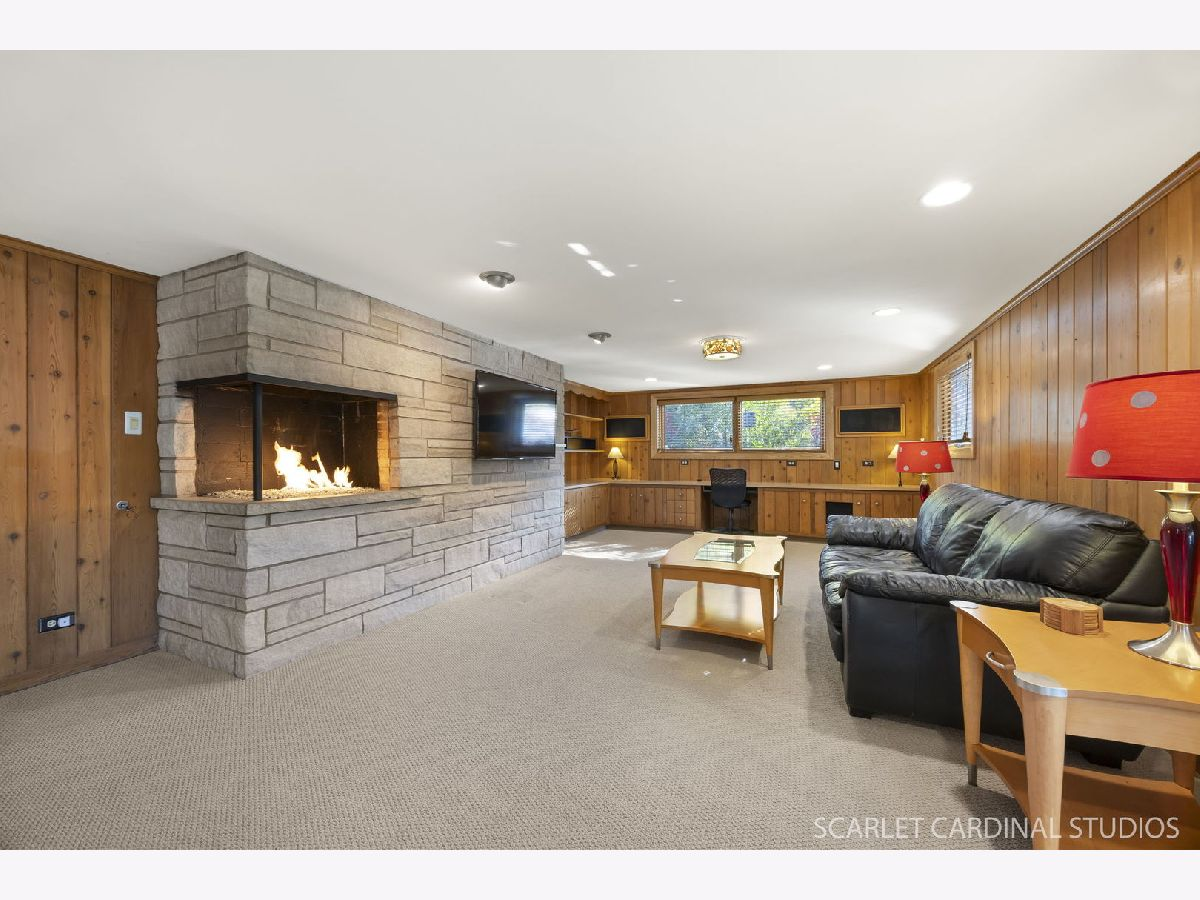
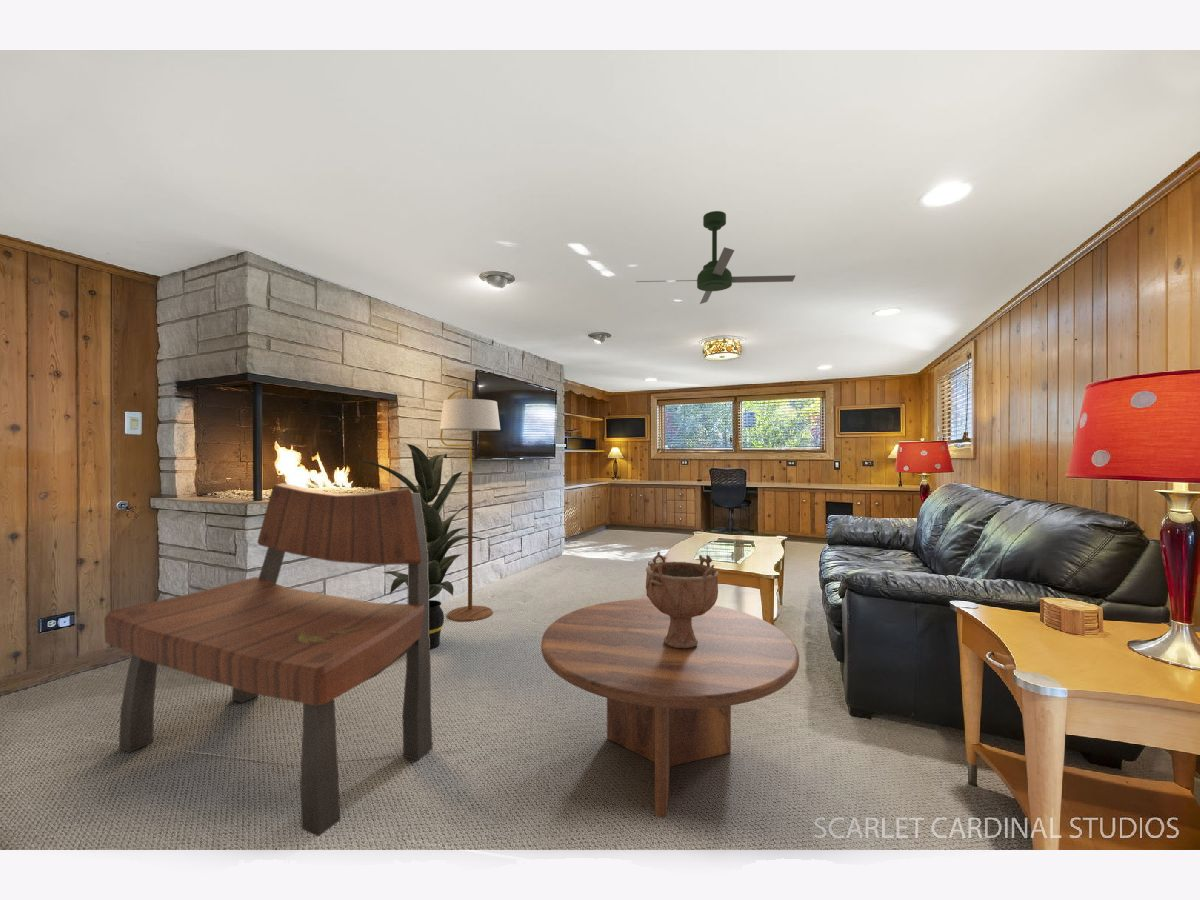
+ coffee table (665, 699)
+ bench (284, 617)
+ floor lamp (468, 501)
+ decorative bowl (682, 599)
+ indoor plant (426, 541)
+ ceiling fan (714, 251)
